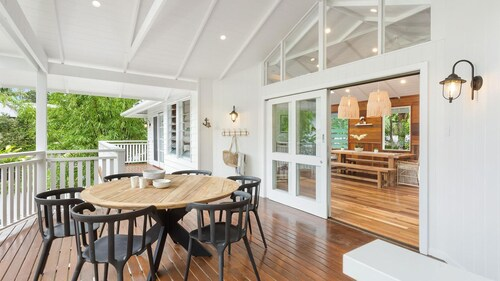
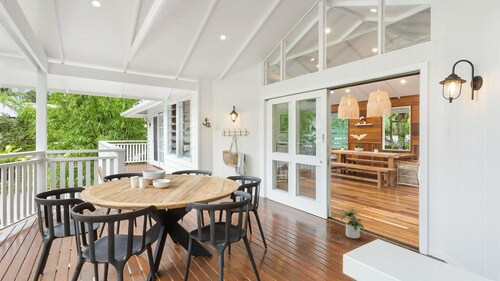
+ potted plant (350, 223)
